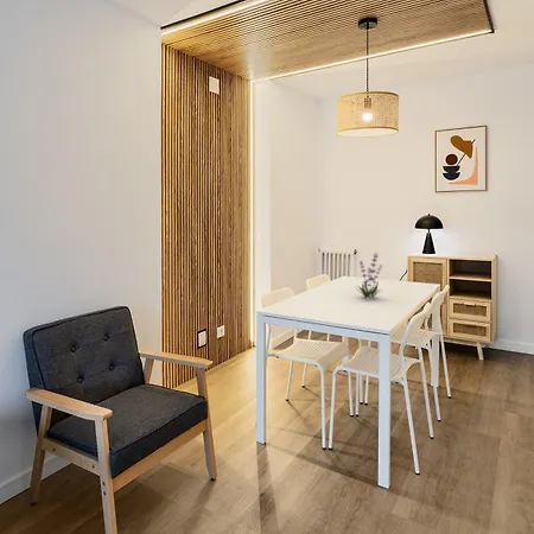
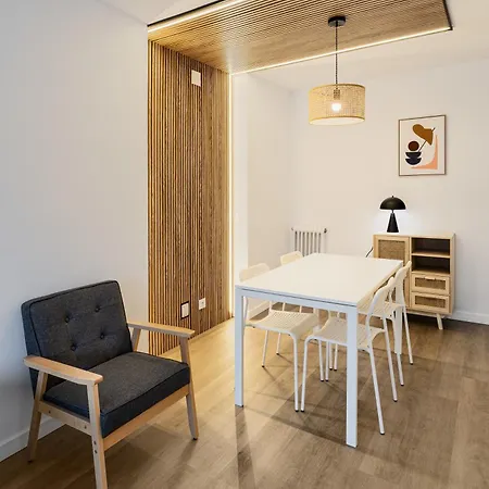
- plant (369, 275)
